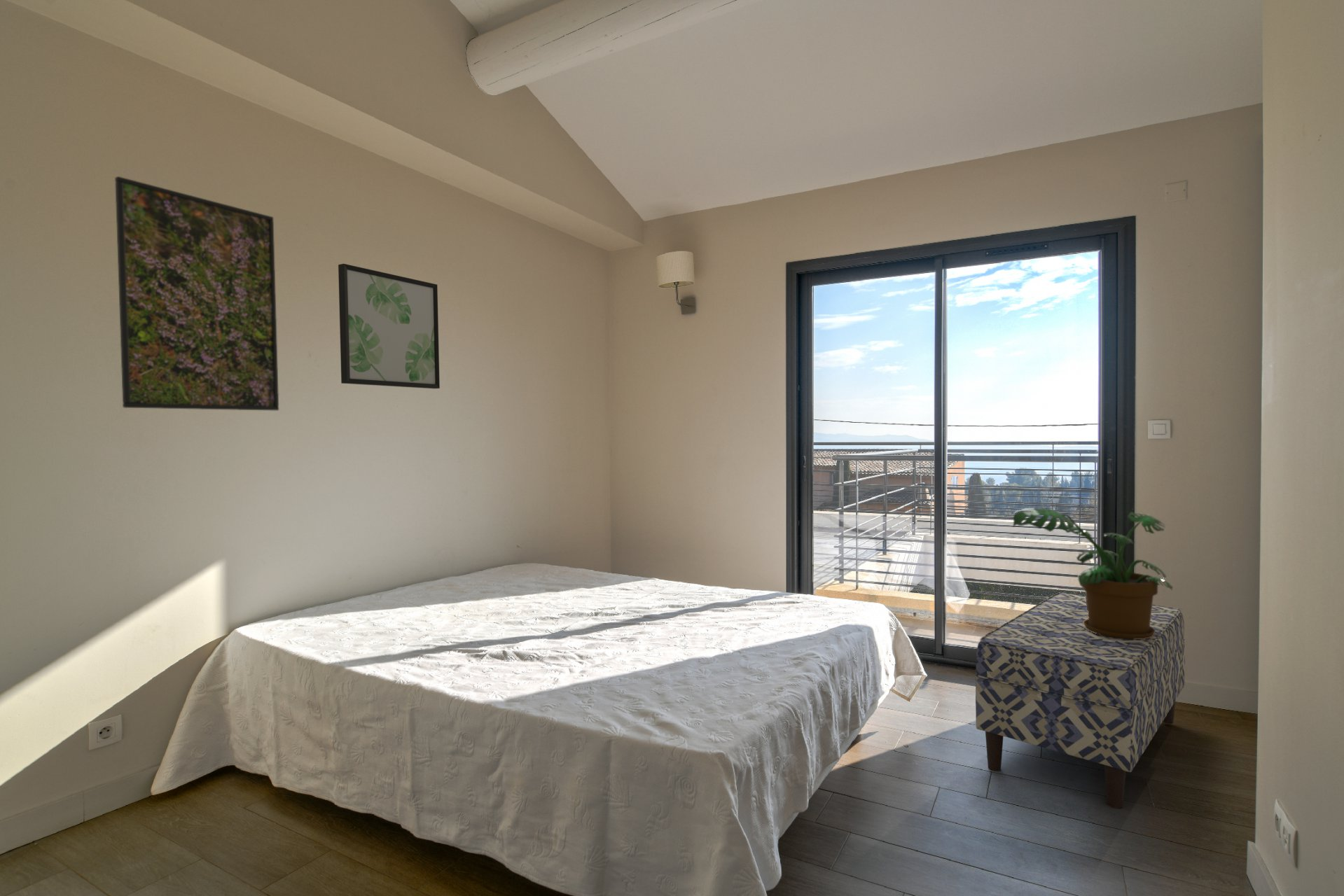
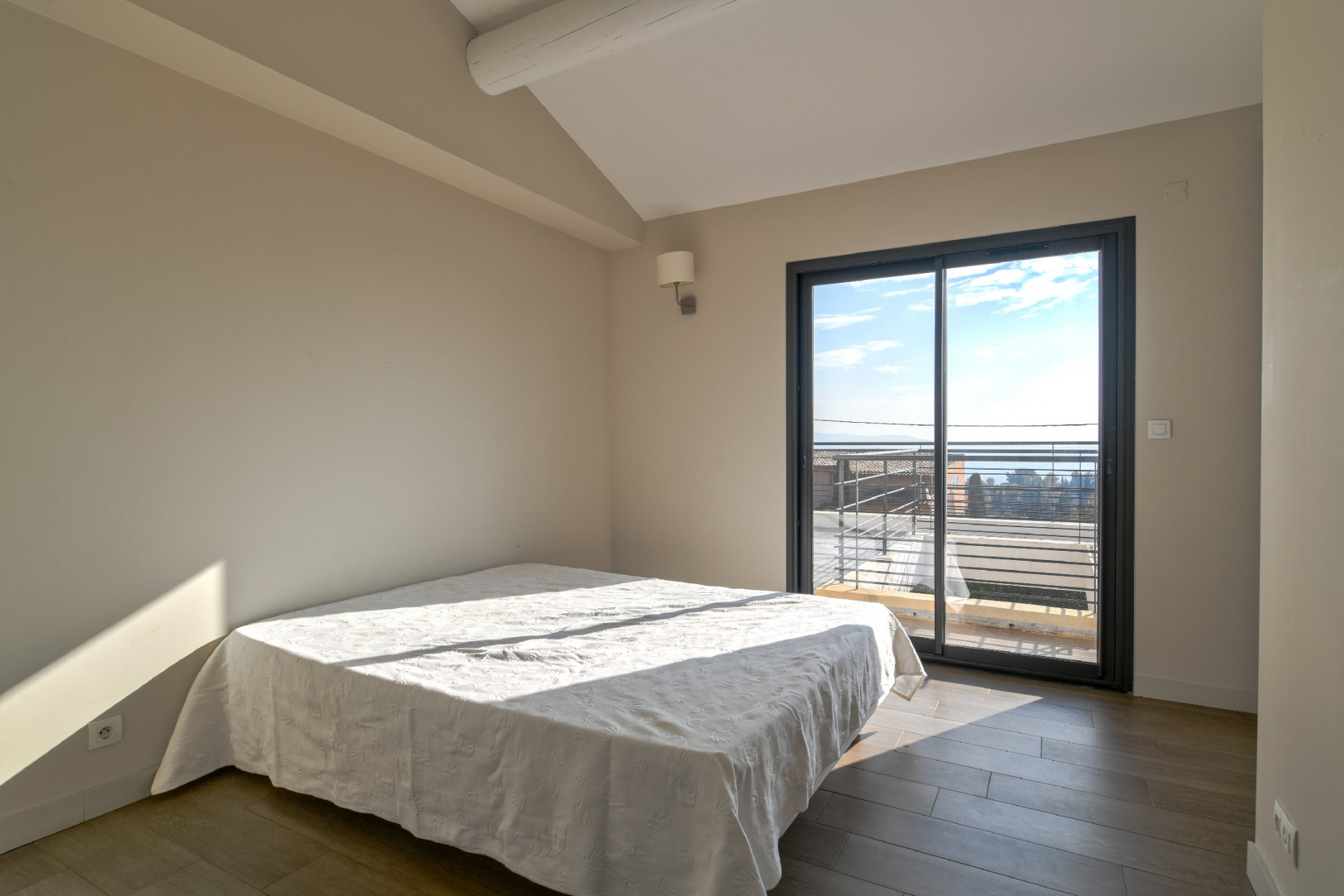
- bench (1087, 683)
- potted plant (1096, 567)
- wall art (392, 330)
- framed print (204, 304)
